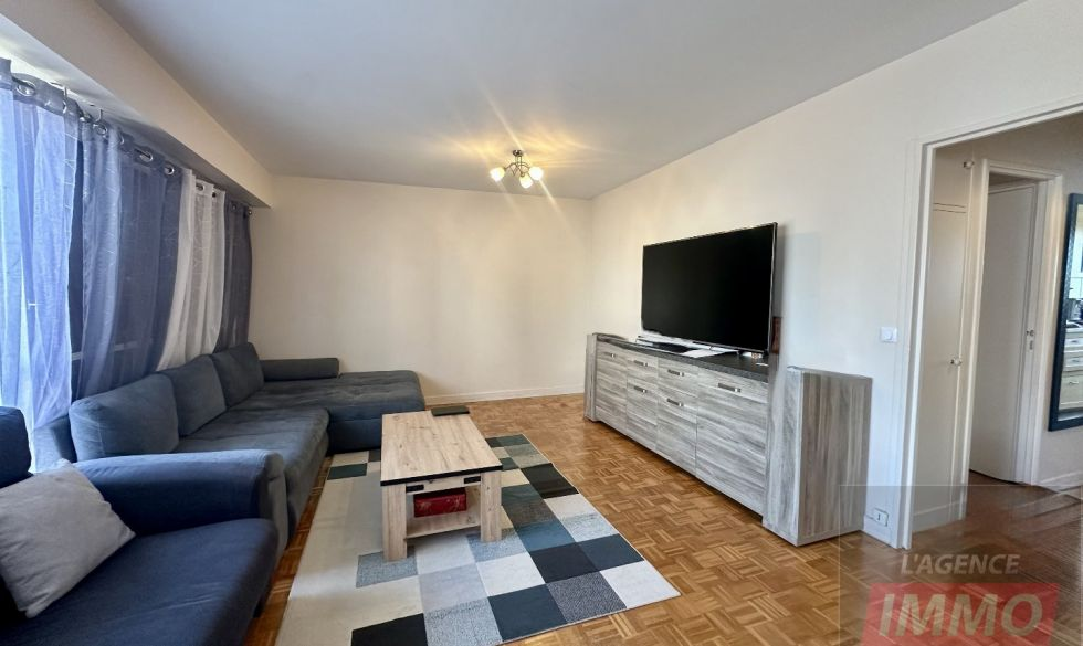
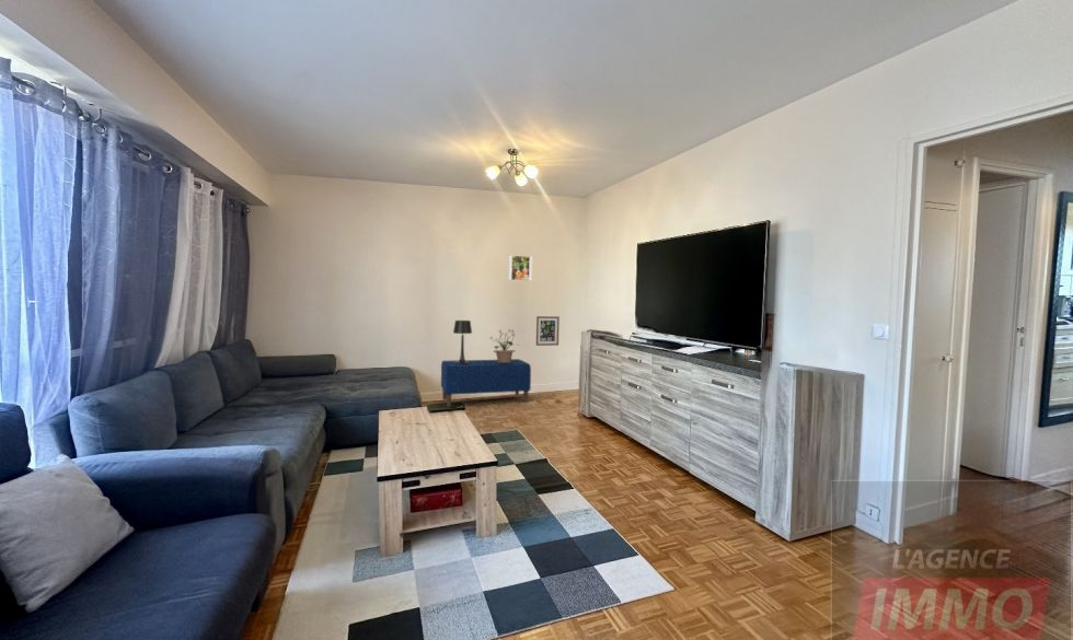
+ wall art (547, 330)
+ table lamp (462, 341)
+ bench (485, 381)
+ potted plant (506, 346)
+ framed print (520, 268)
